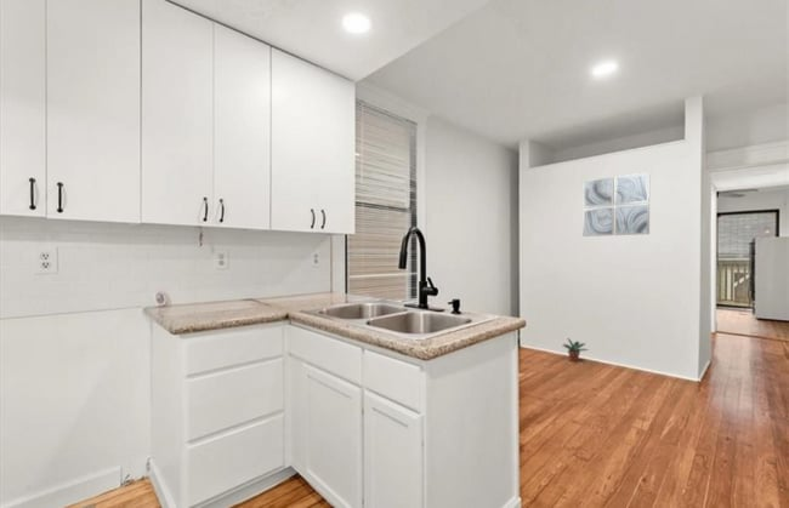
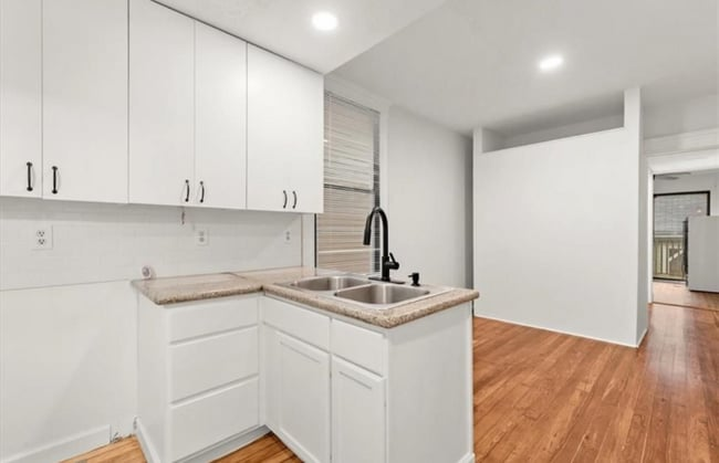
- wall art (613, 205)
- potted plant (573, 349)
